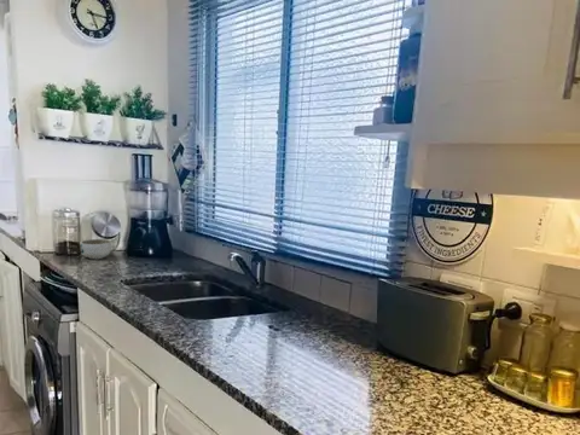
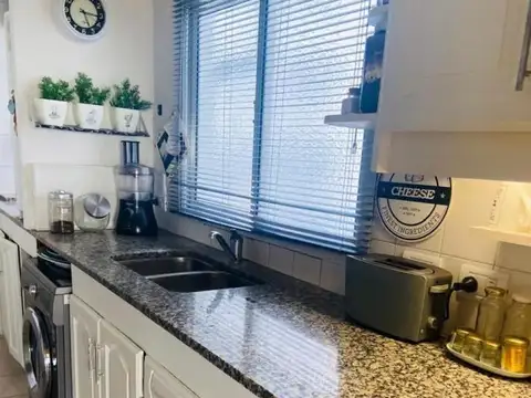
- bowl (95, 249)
